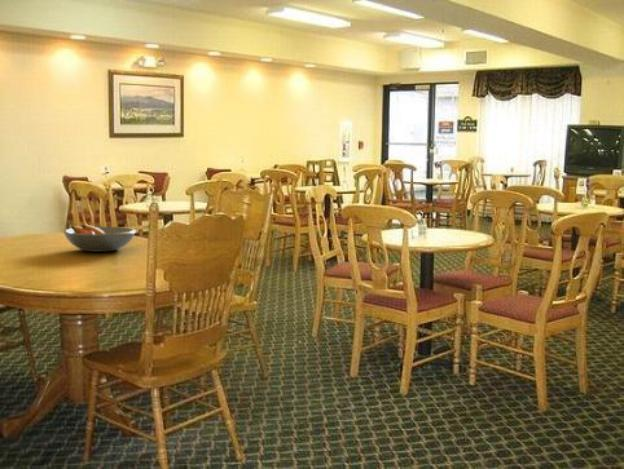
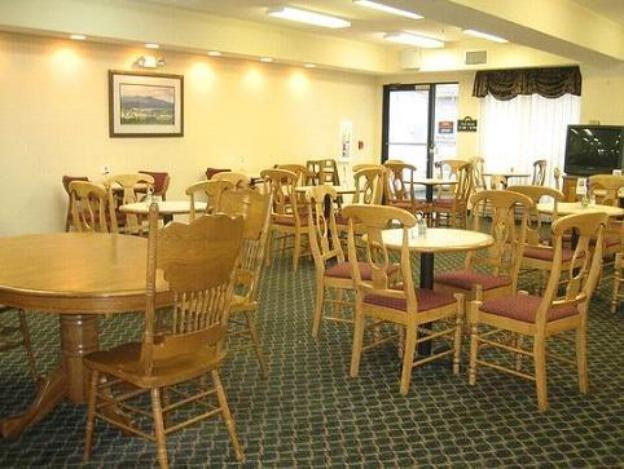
- fruit bowl (100, 237)
